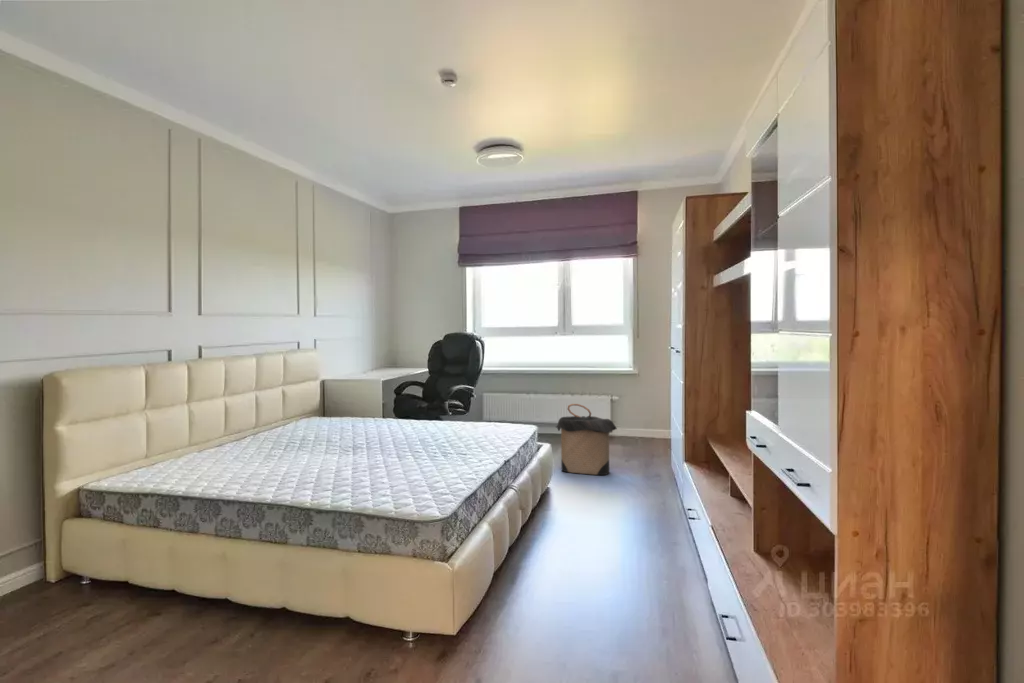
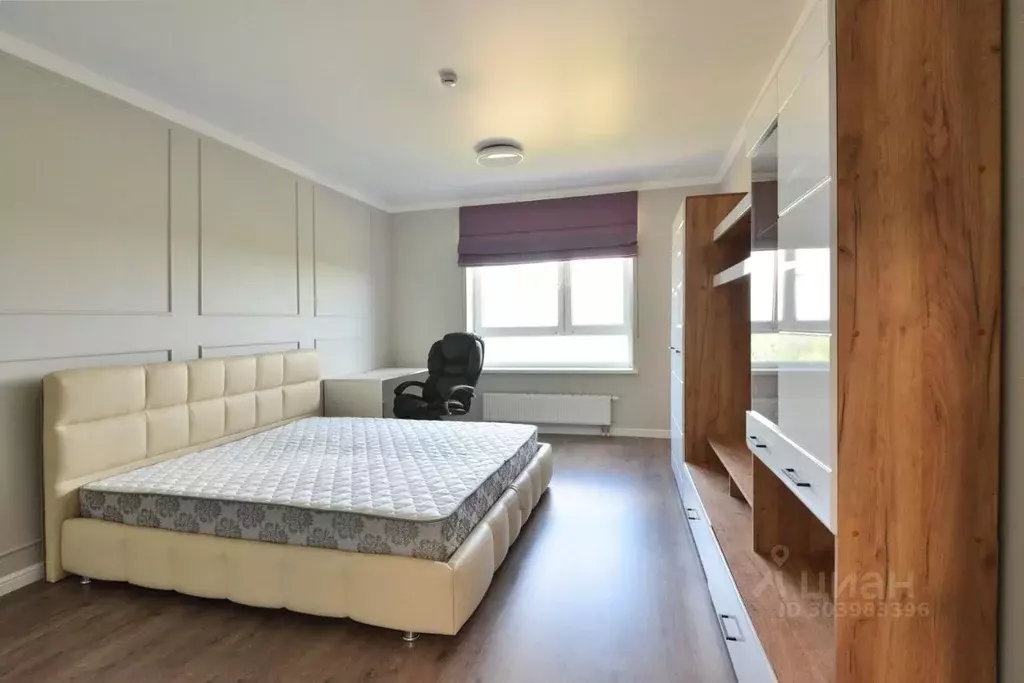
- laundry hamper (586, 436)
